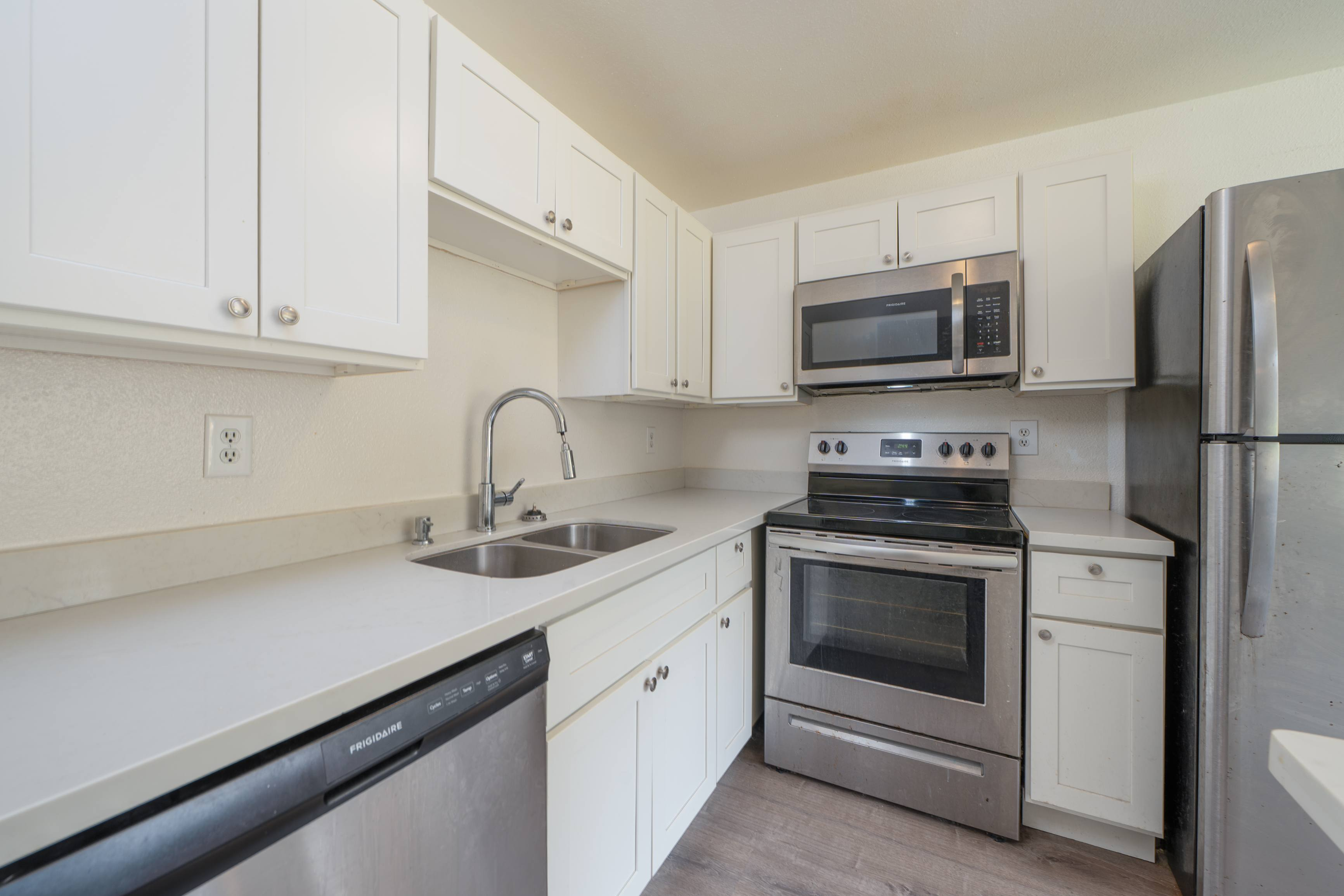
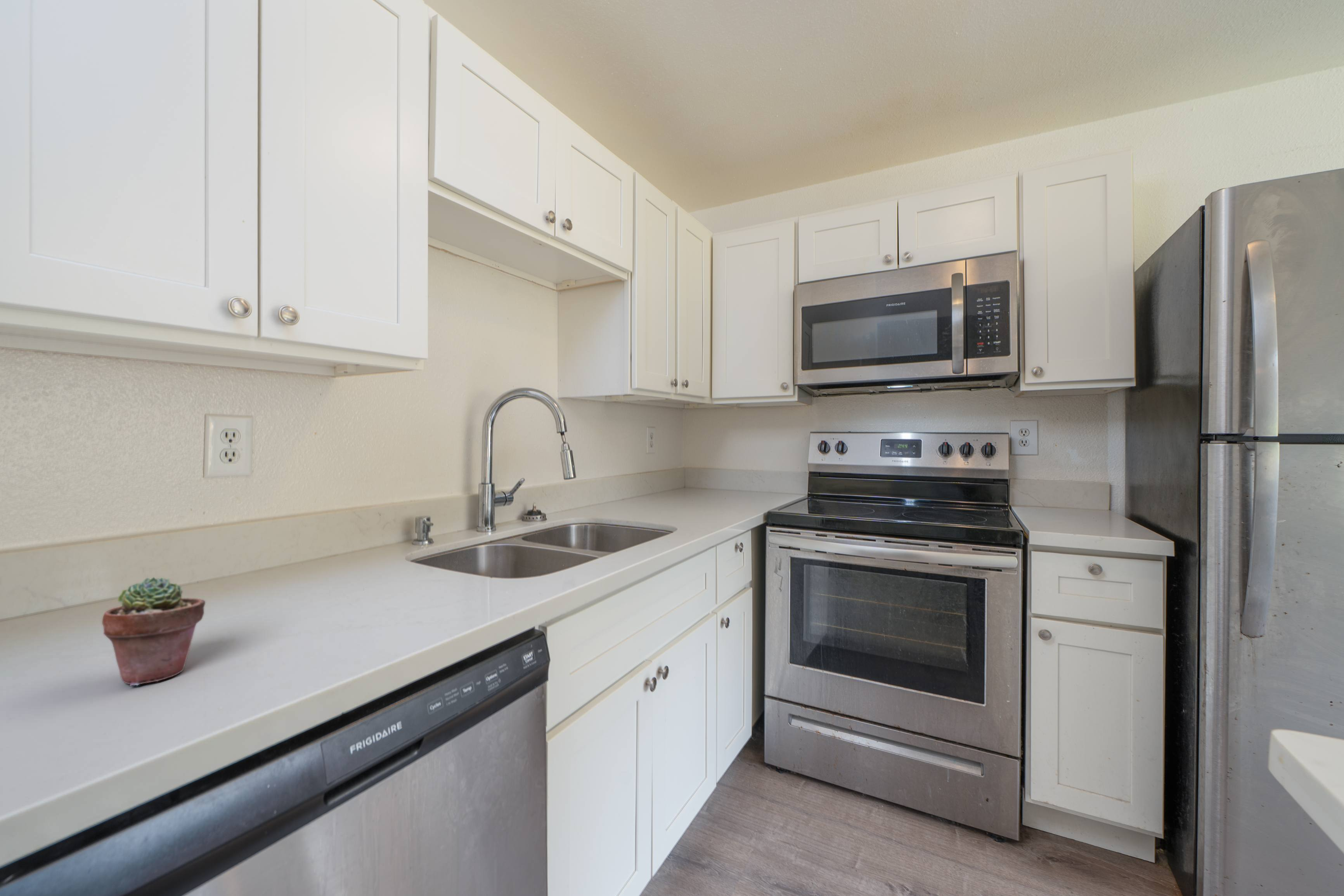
+ potted succulent (155, 626)
